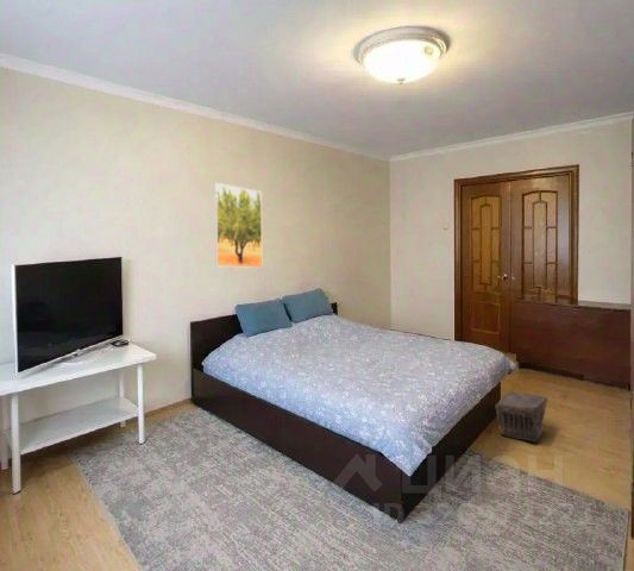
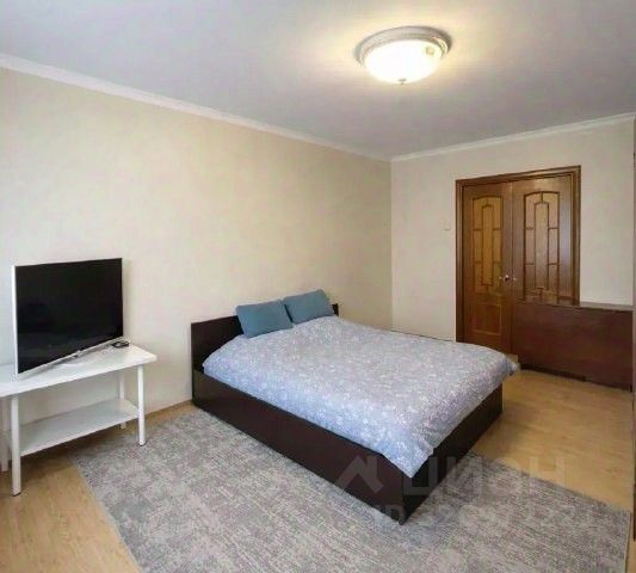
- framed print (239, 227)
- pouch (520, 415)
